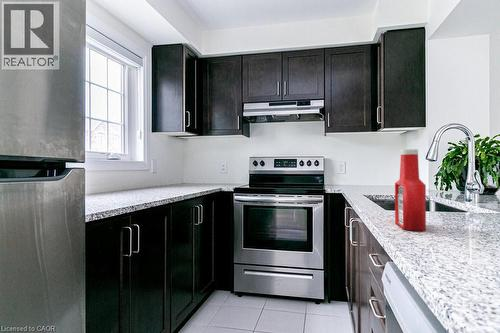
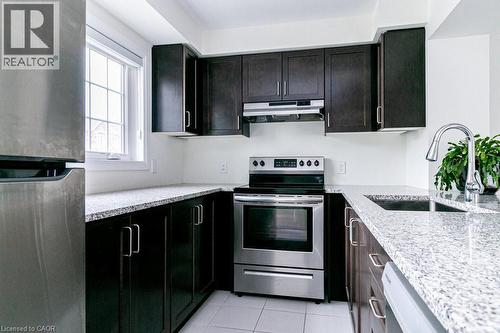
- soap bottle (409, 187)
